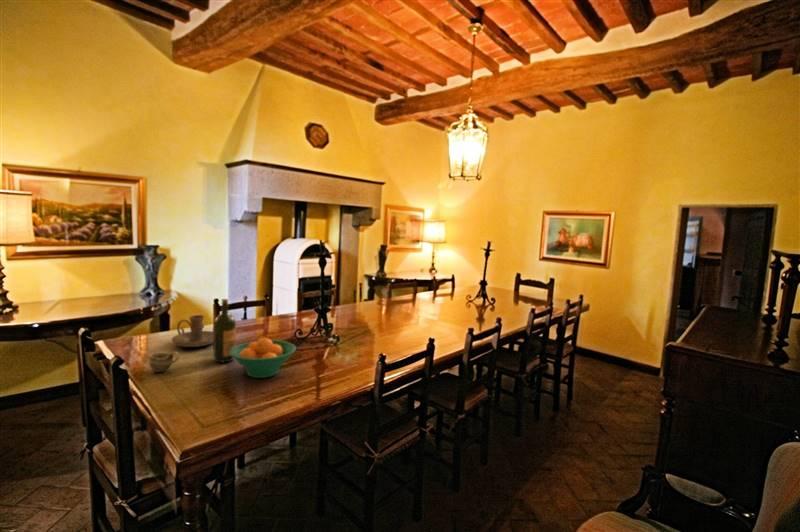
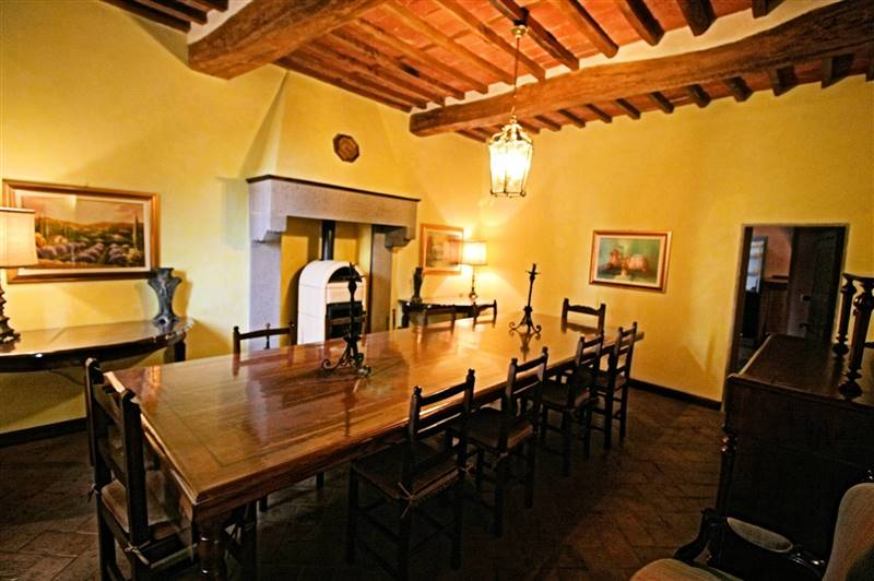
- cup (163, 361)
- wine bottle (224, 329)
- fruit bowl (263, 355)
- candle holder (193, 329)
